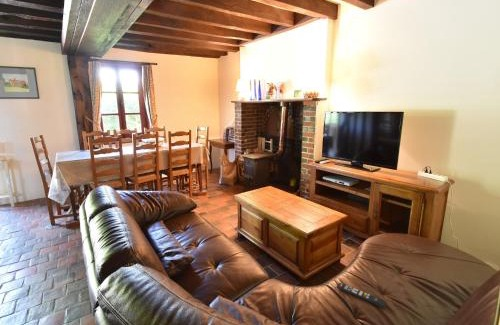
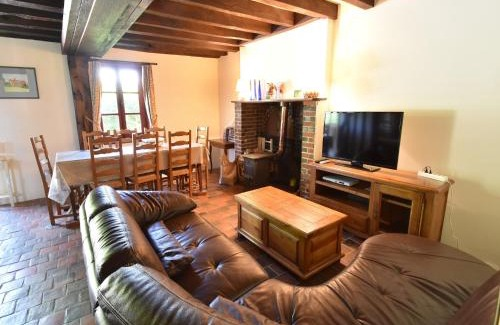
- remote control (360, 294)
